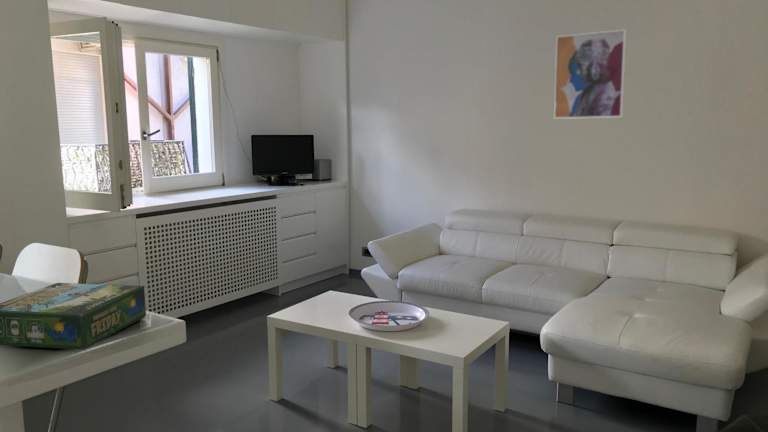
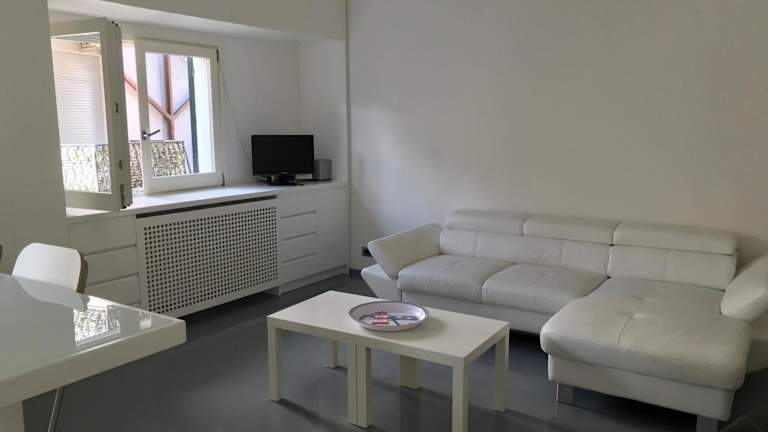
- wall art (588, 75)
- board game (69, 313)
